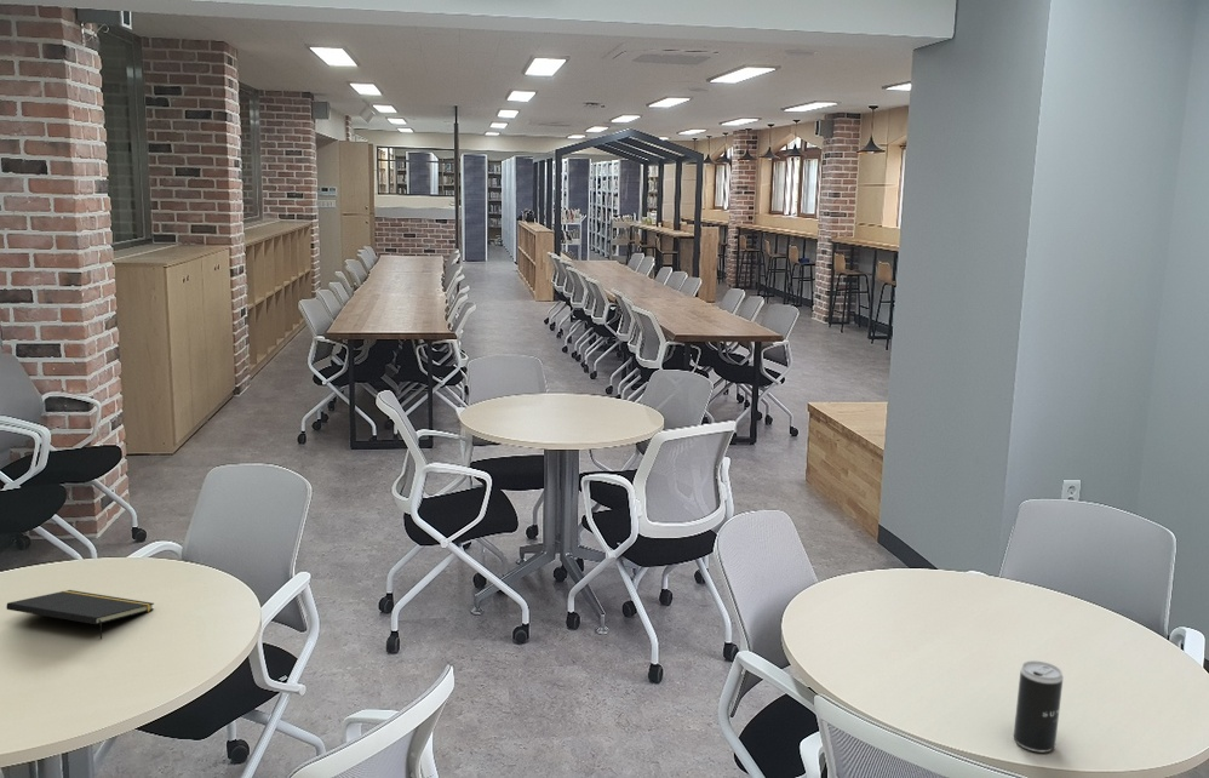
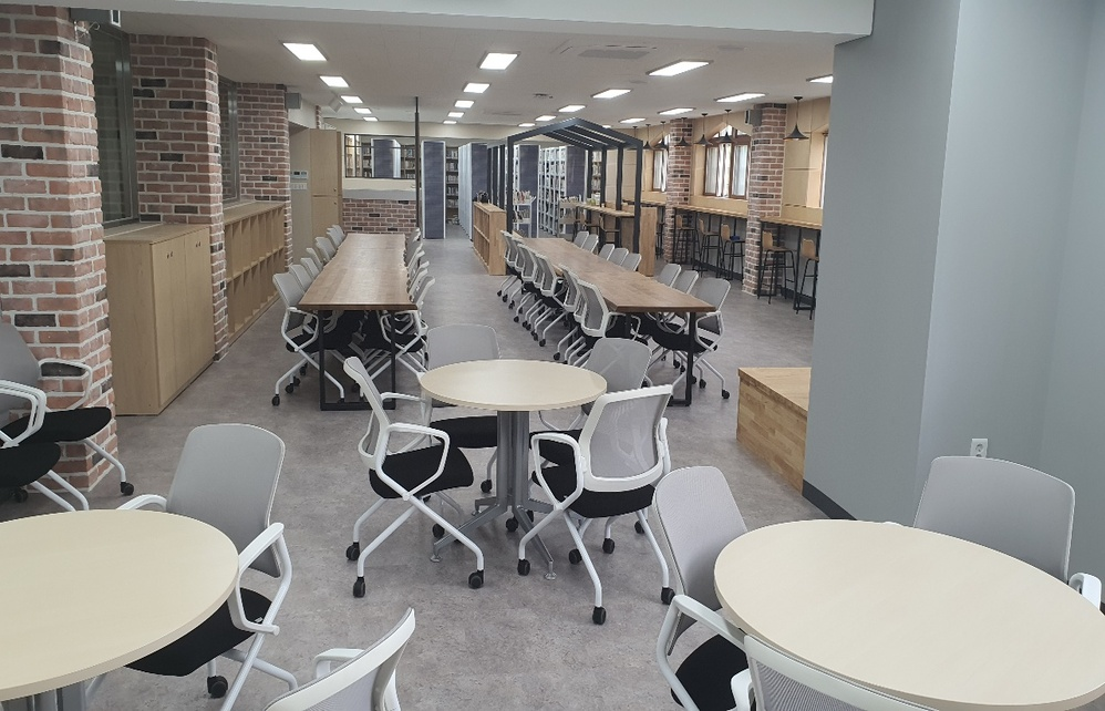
- notepad (81, 606)
- beverage can (1037, 705)
